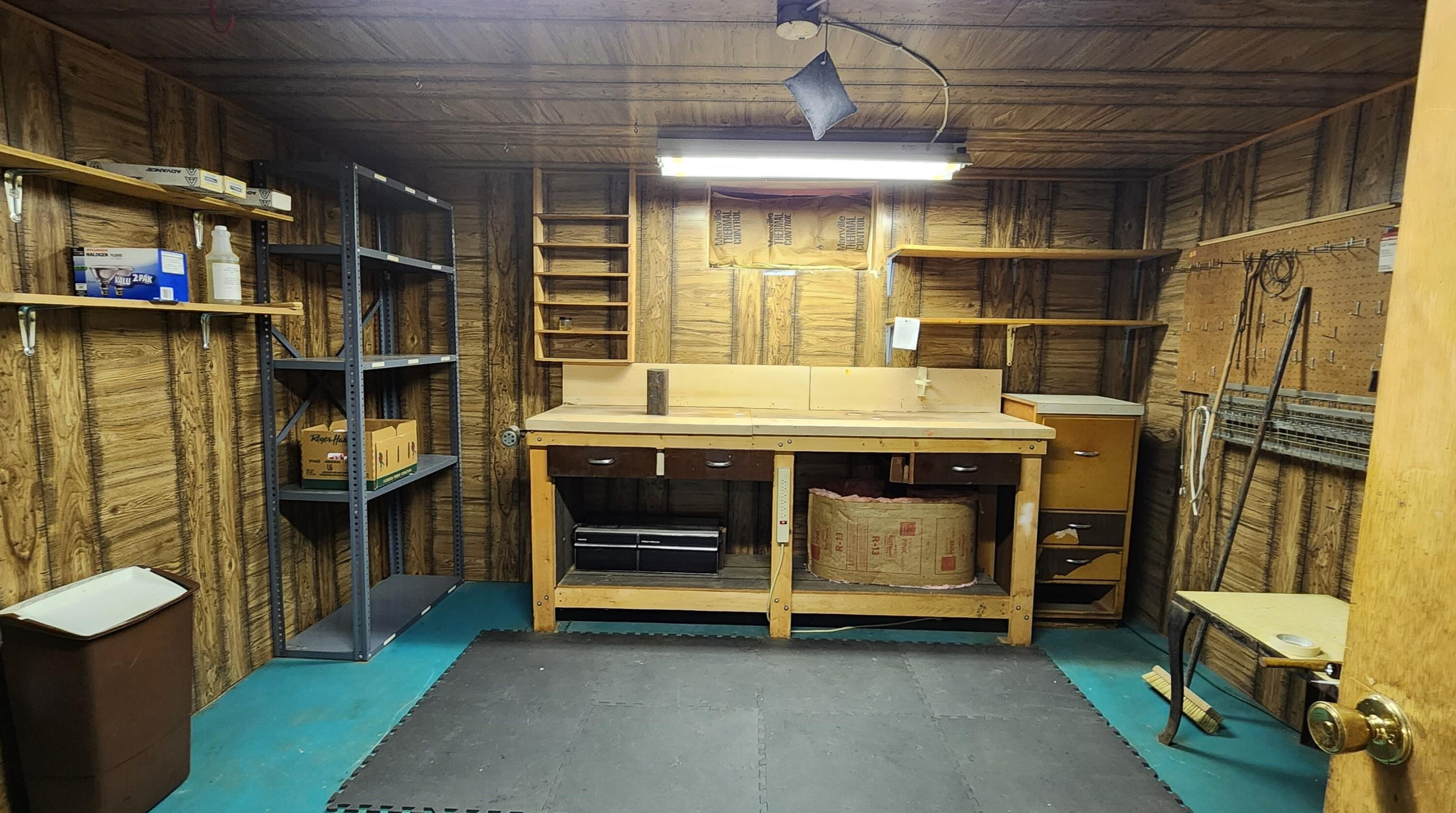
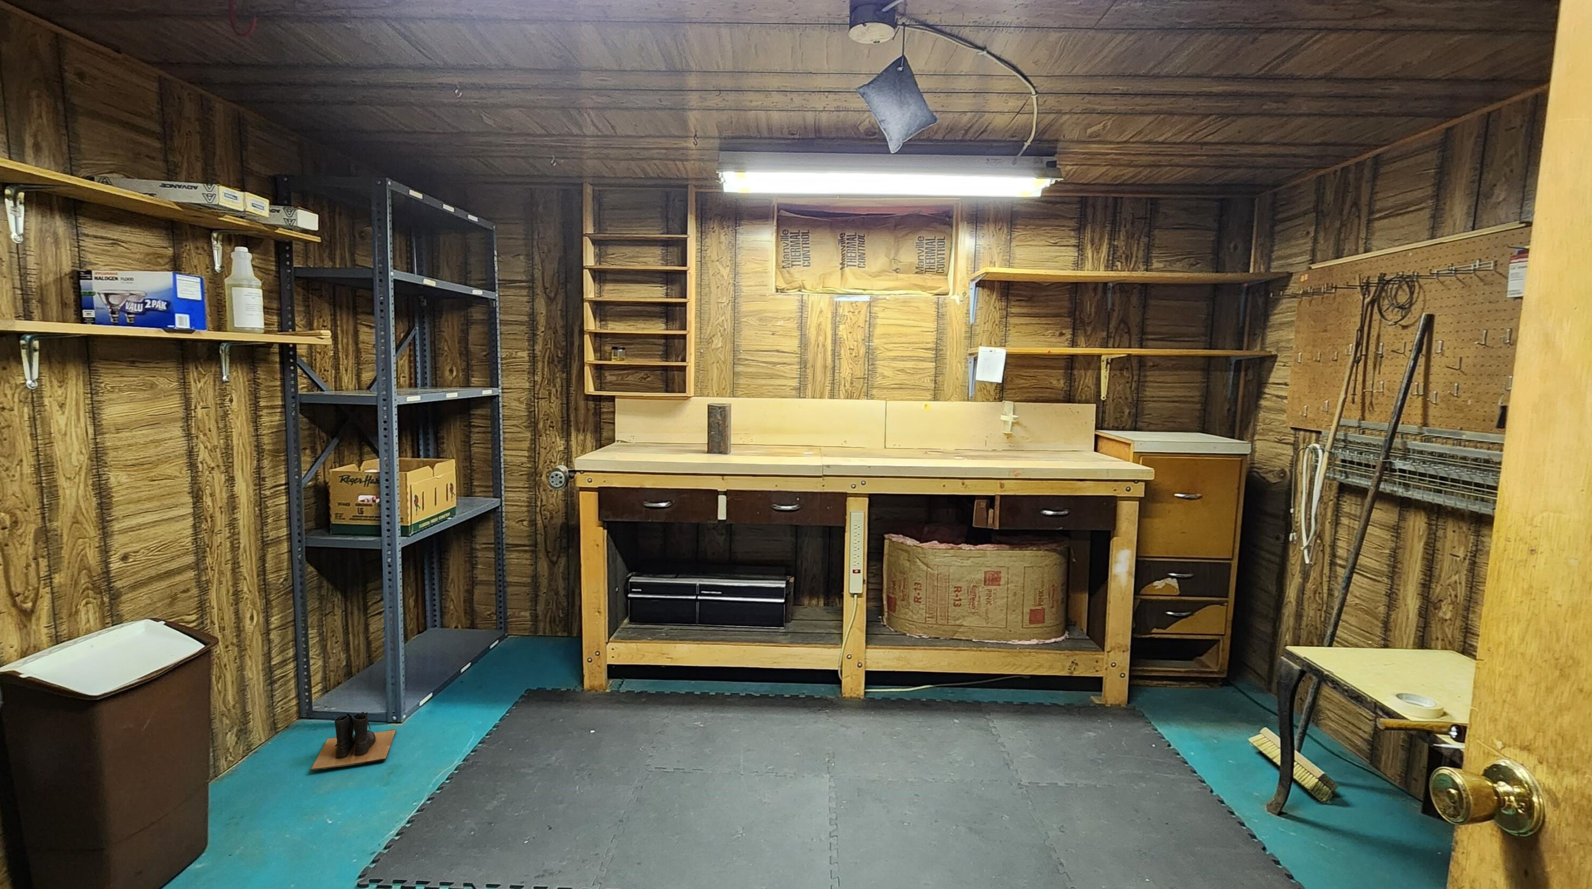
+ boots (354, 732)
